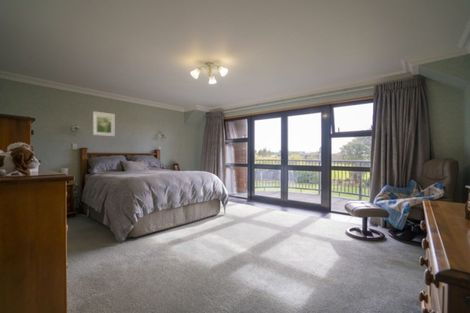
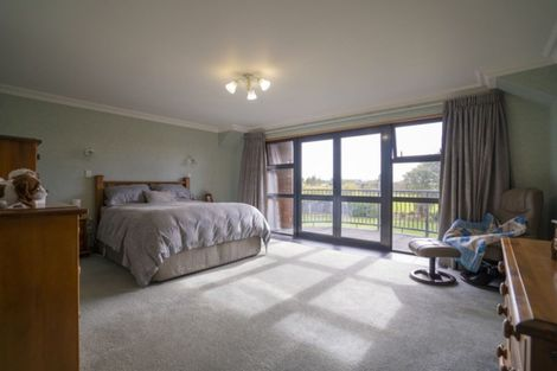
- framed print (104, 124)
